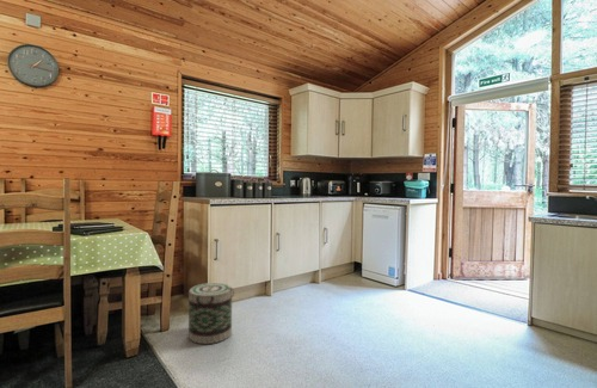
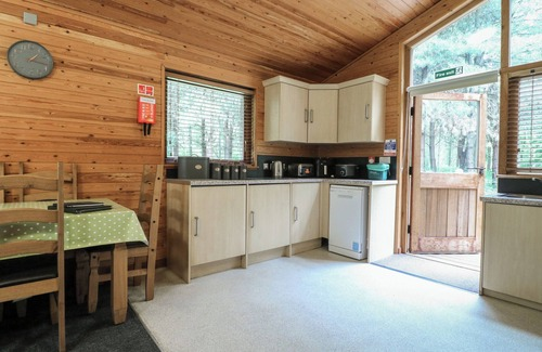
- basket (211, 309)
